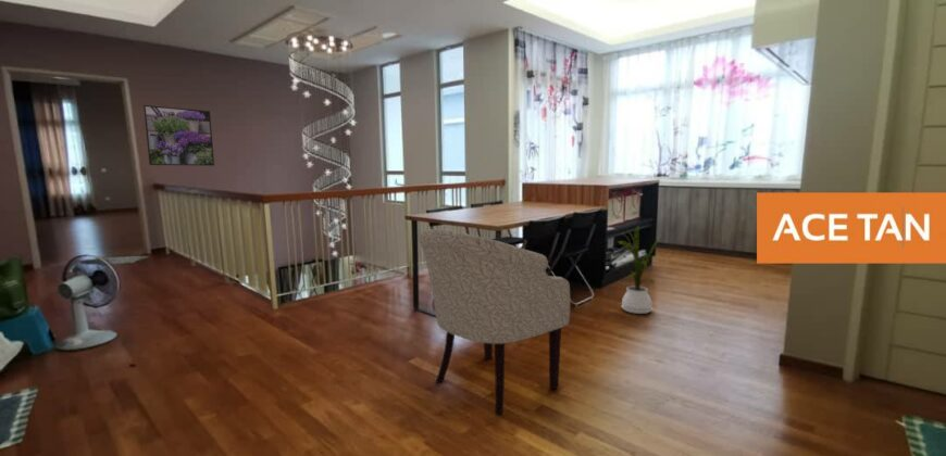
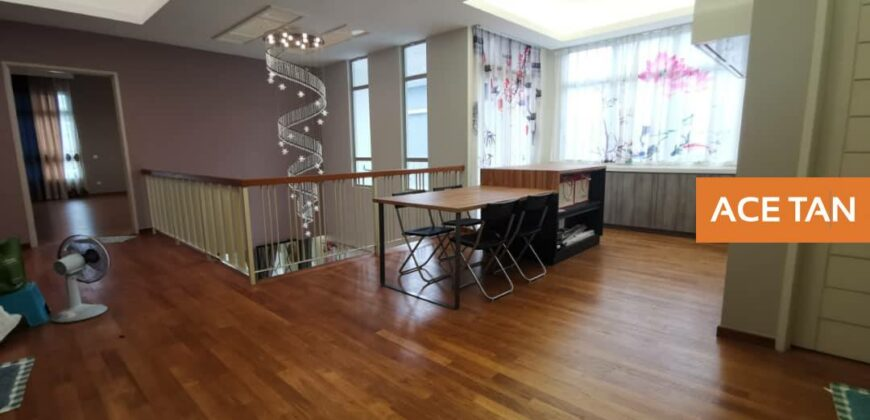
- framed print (181, 137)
- chair (486, 307)
- house plant (636, 267)
